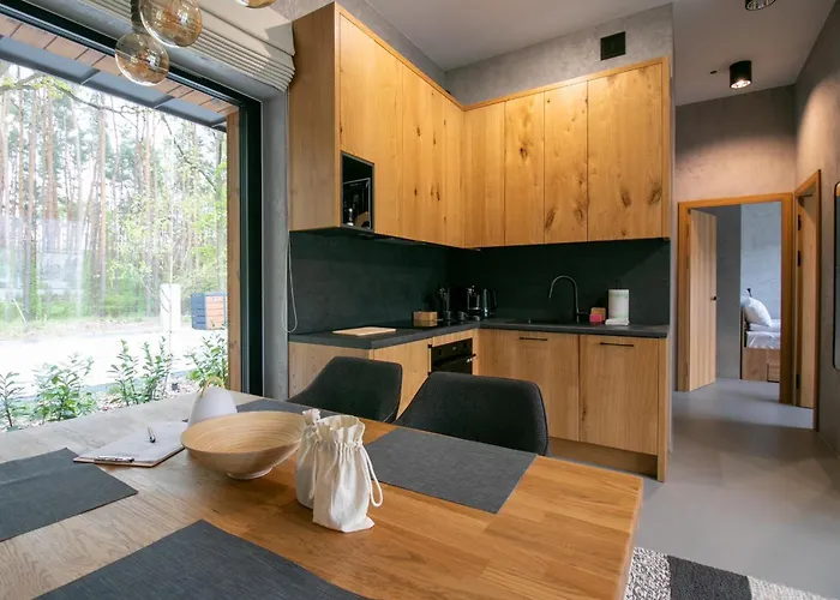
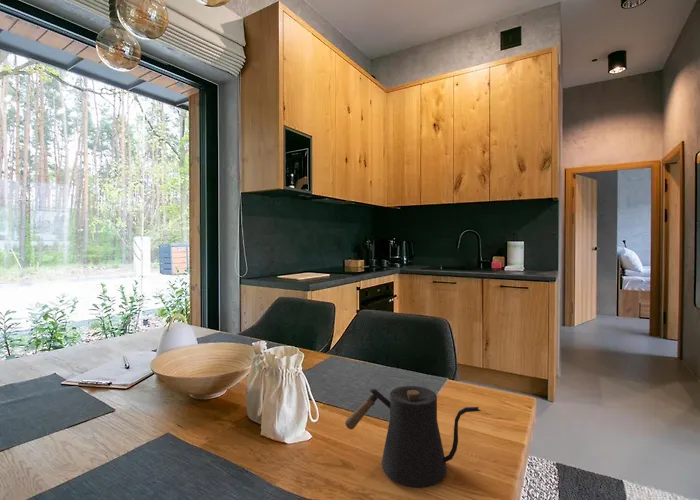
+ kettle (409, 429)
